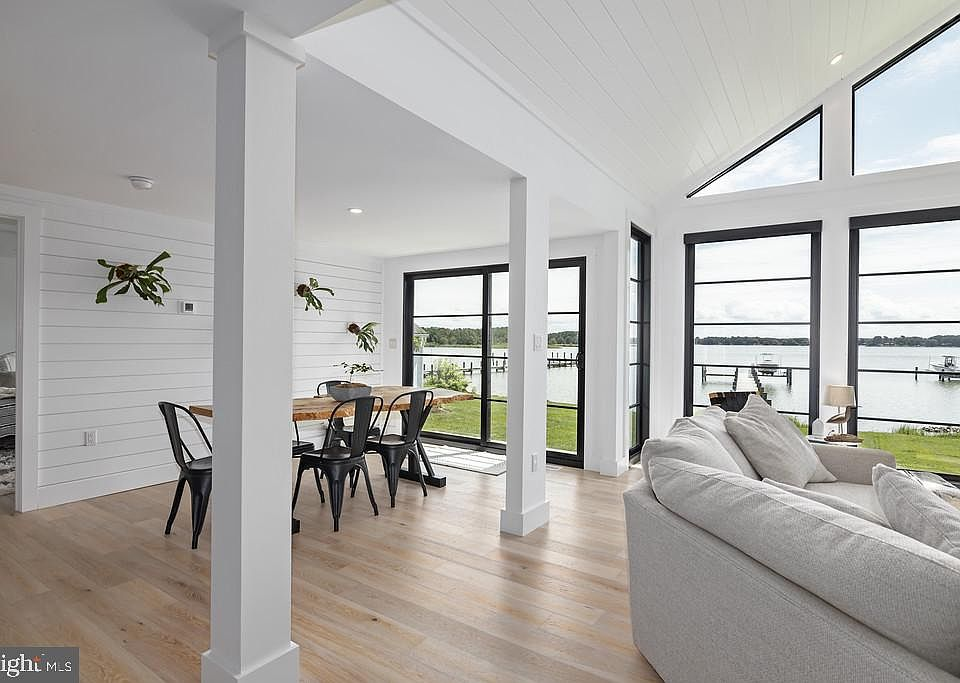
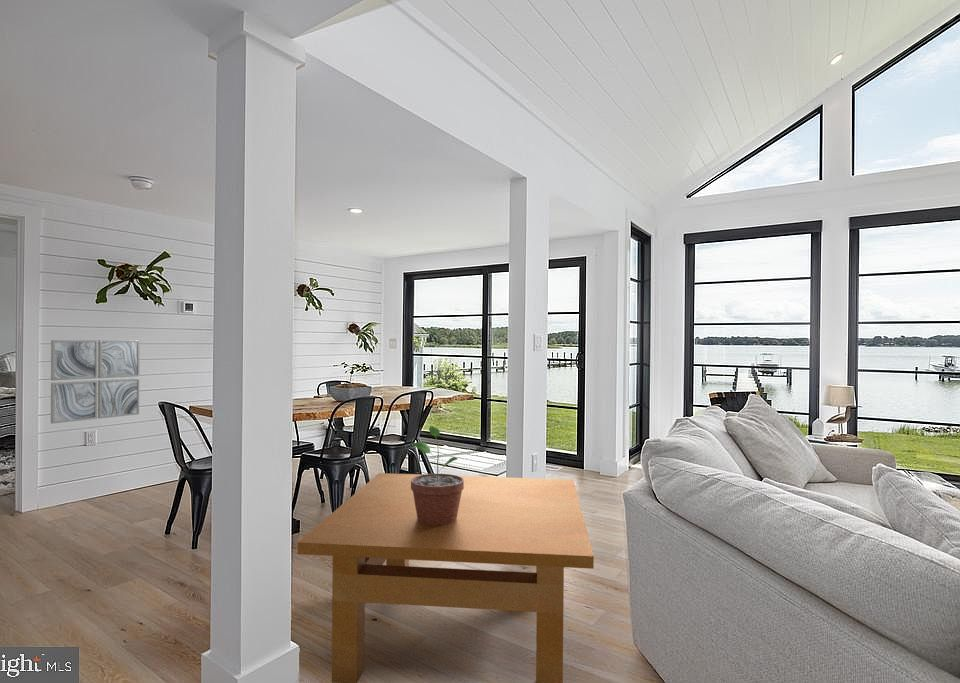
+ potted plant (437, 473)
+ wall art (98, 380)
+ table (461, 569)
